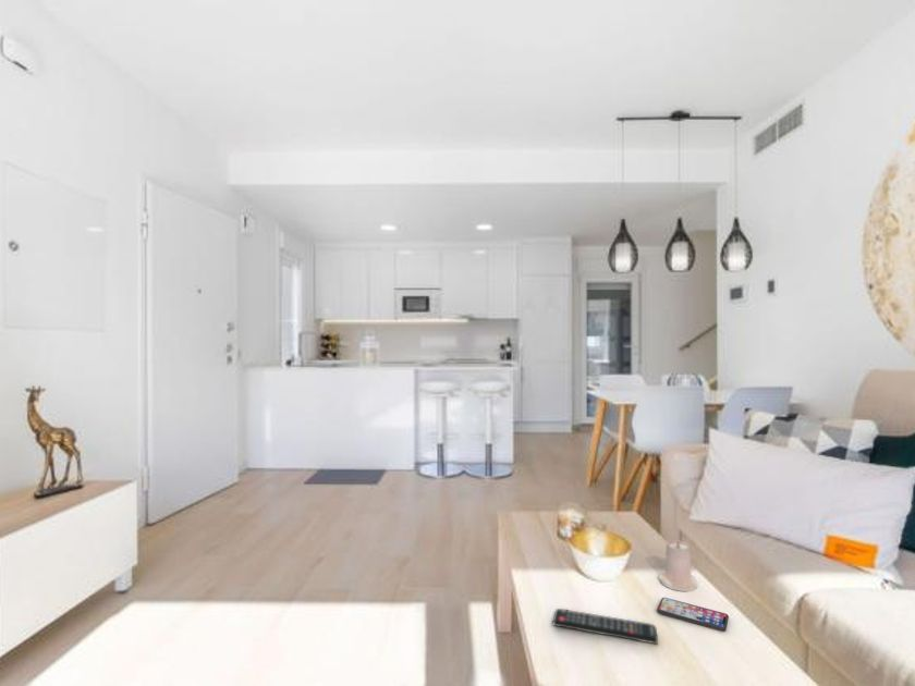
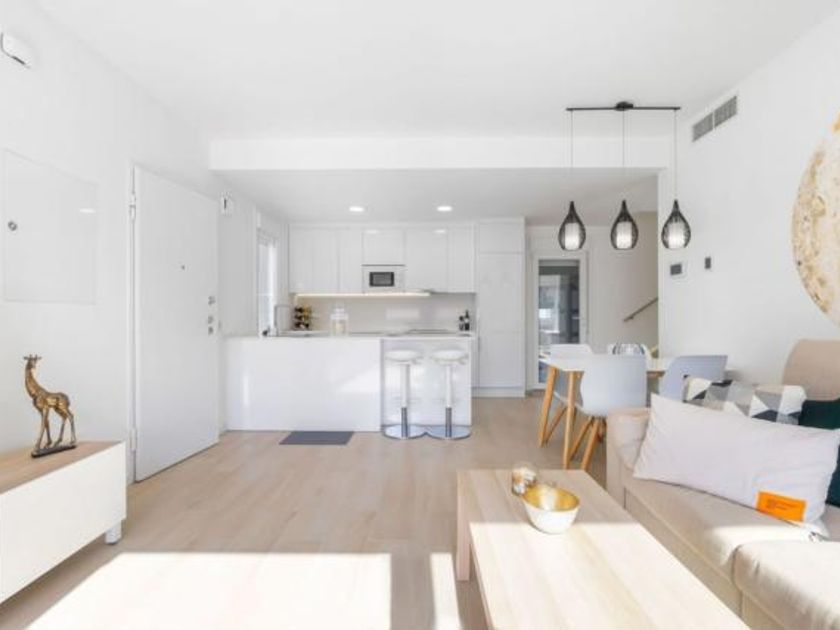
- remote control (603, 626)
- candle (678, 561)
- smartphone (692, 613)
